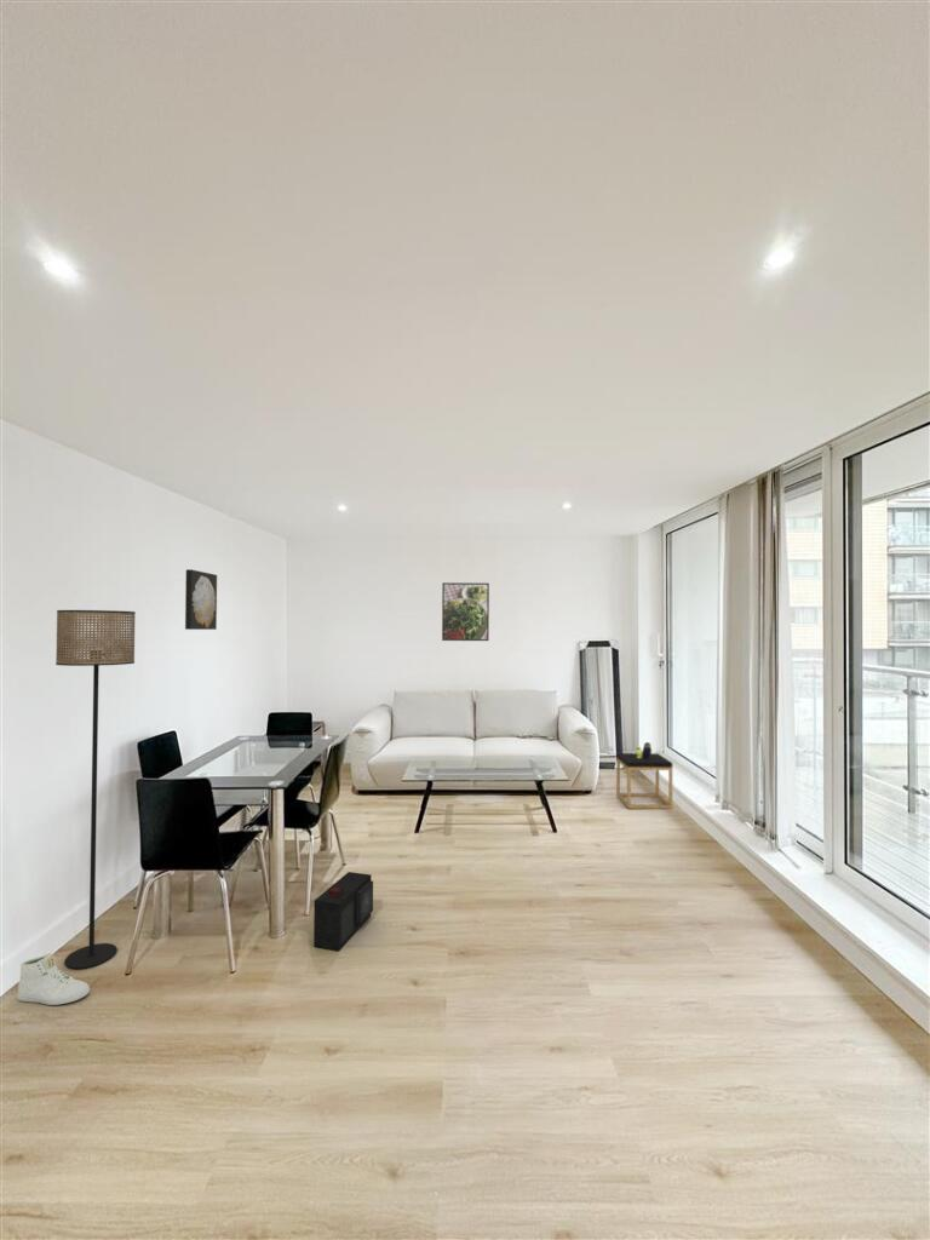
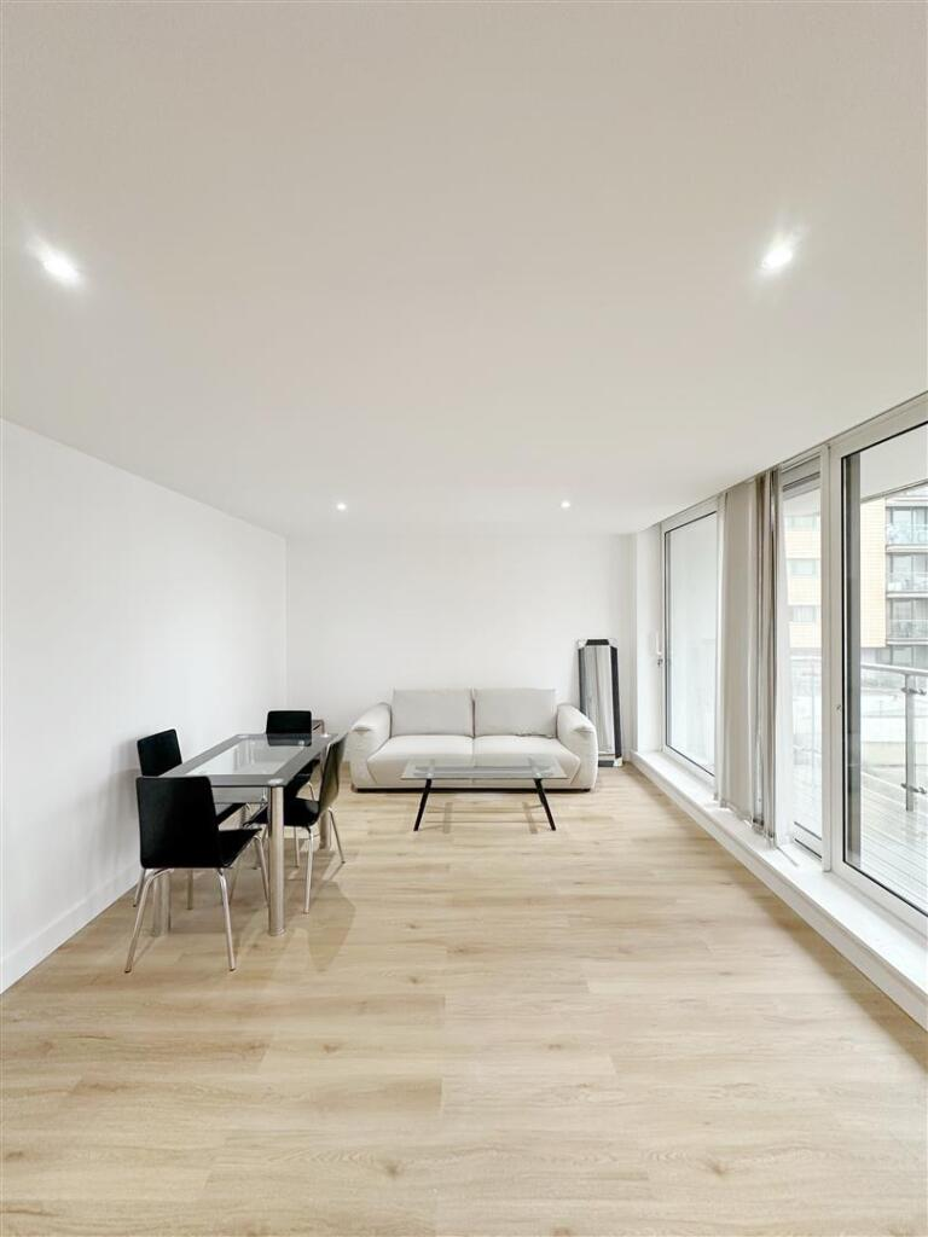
- sneaker (52, 977)
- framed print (465, 612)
- speaker (345, 907)
- floor lamp (93, 782)
- wall art (201, 601)
- side table (643, 769)
